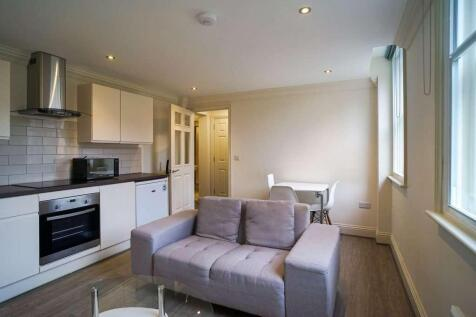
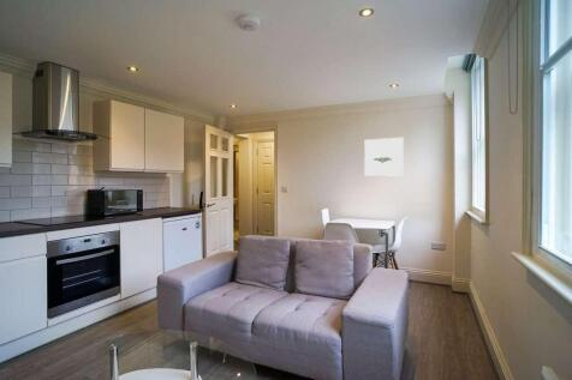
+ wall art (383, 157)
